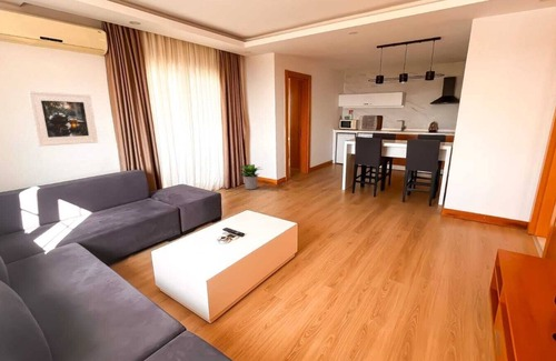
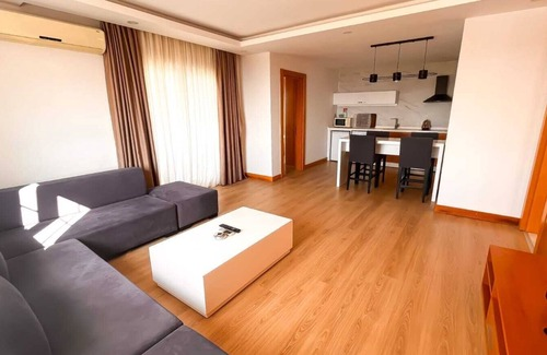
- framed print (66, 119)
- potted plant (250, 177)
